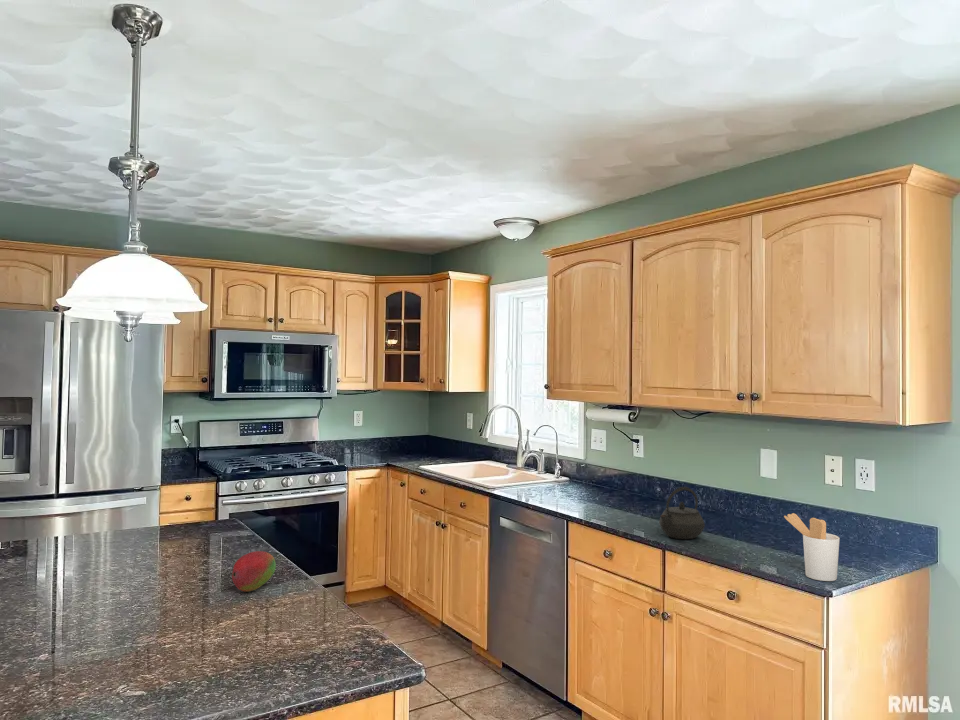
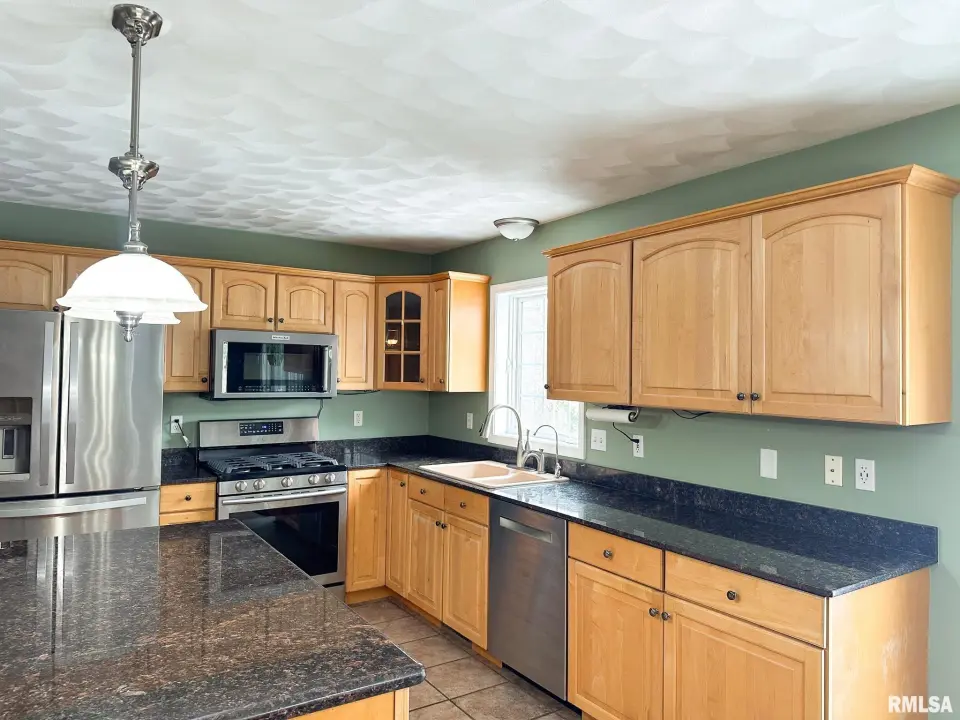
- kettle (679, 511)
- utensil holder (811, 544)
- fruit (254, 570)
